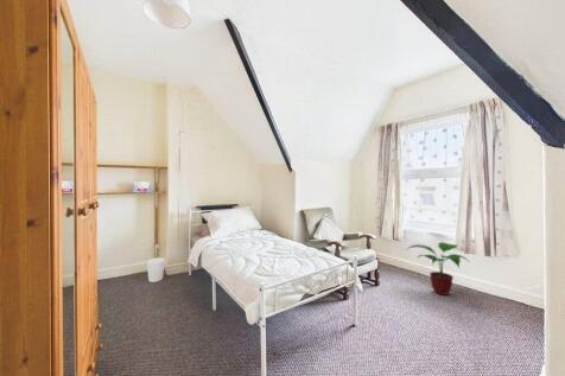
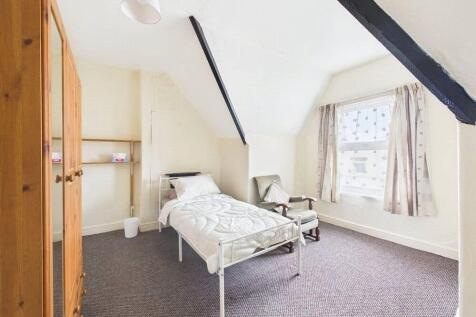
- potted plant (439, 266)
